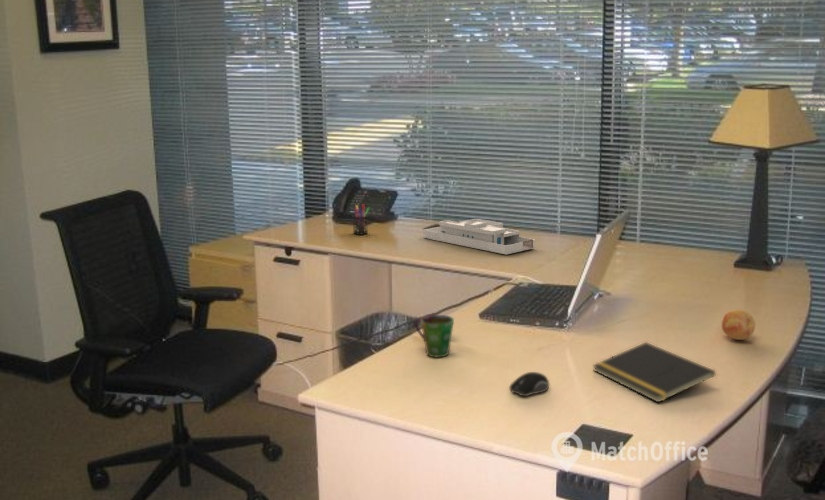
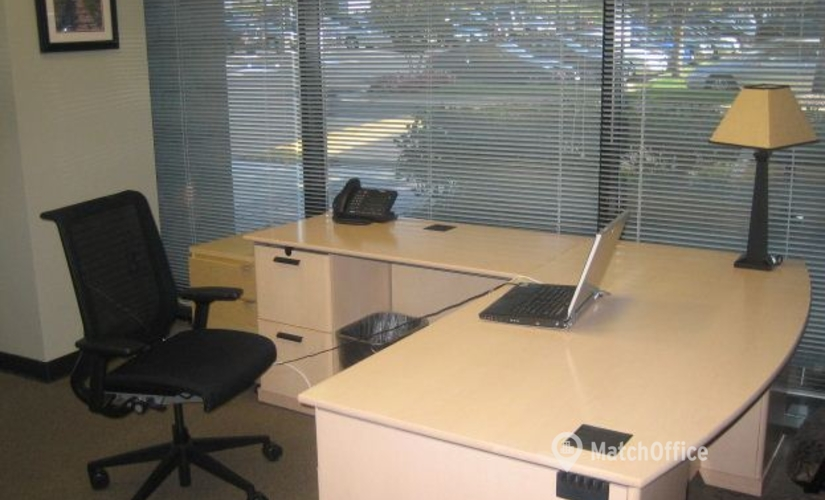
- cup (433, 336)
- fruit (738, 324)
- pen holder (362, 218)
- desk organizer (477, 232)
- notepad (651, 370)
- computer mouse (530, 381)
